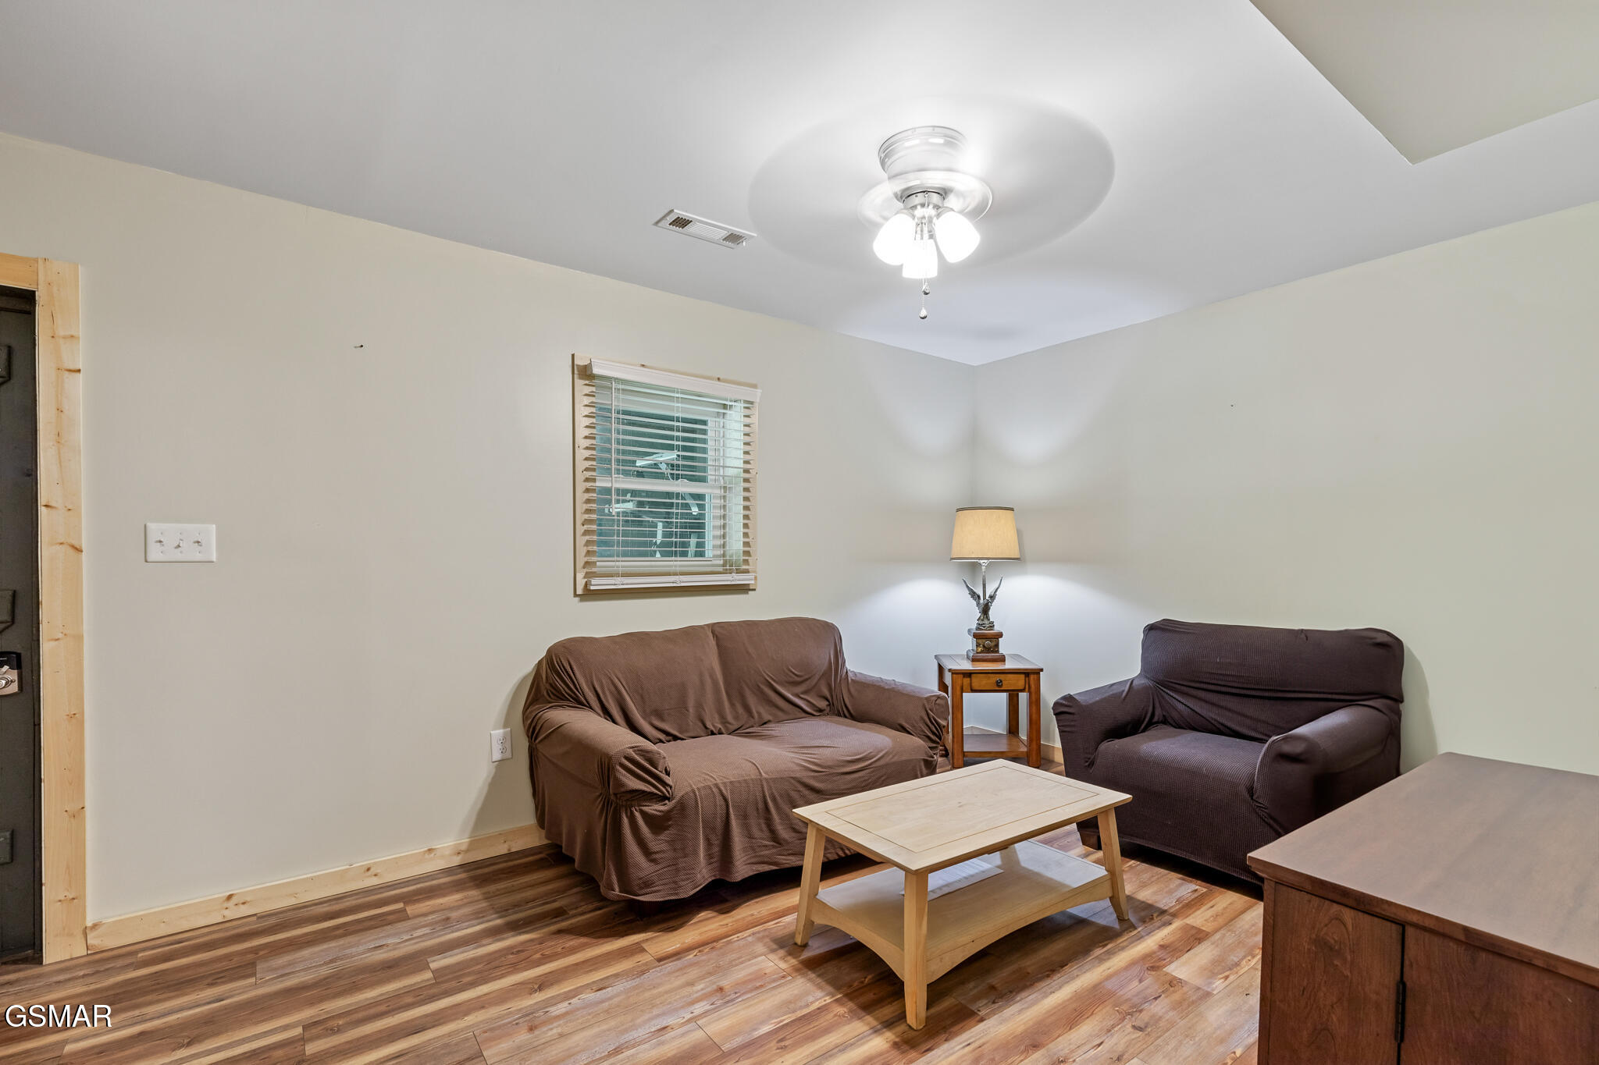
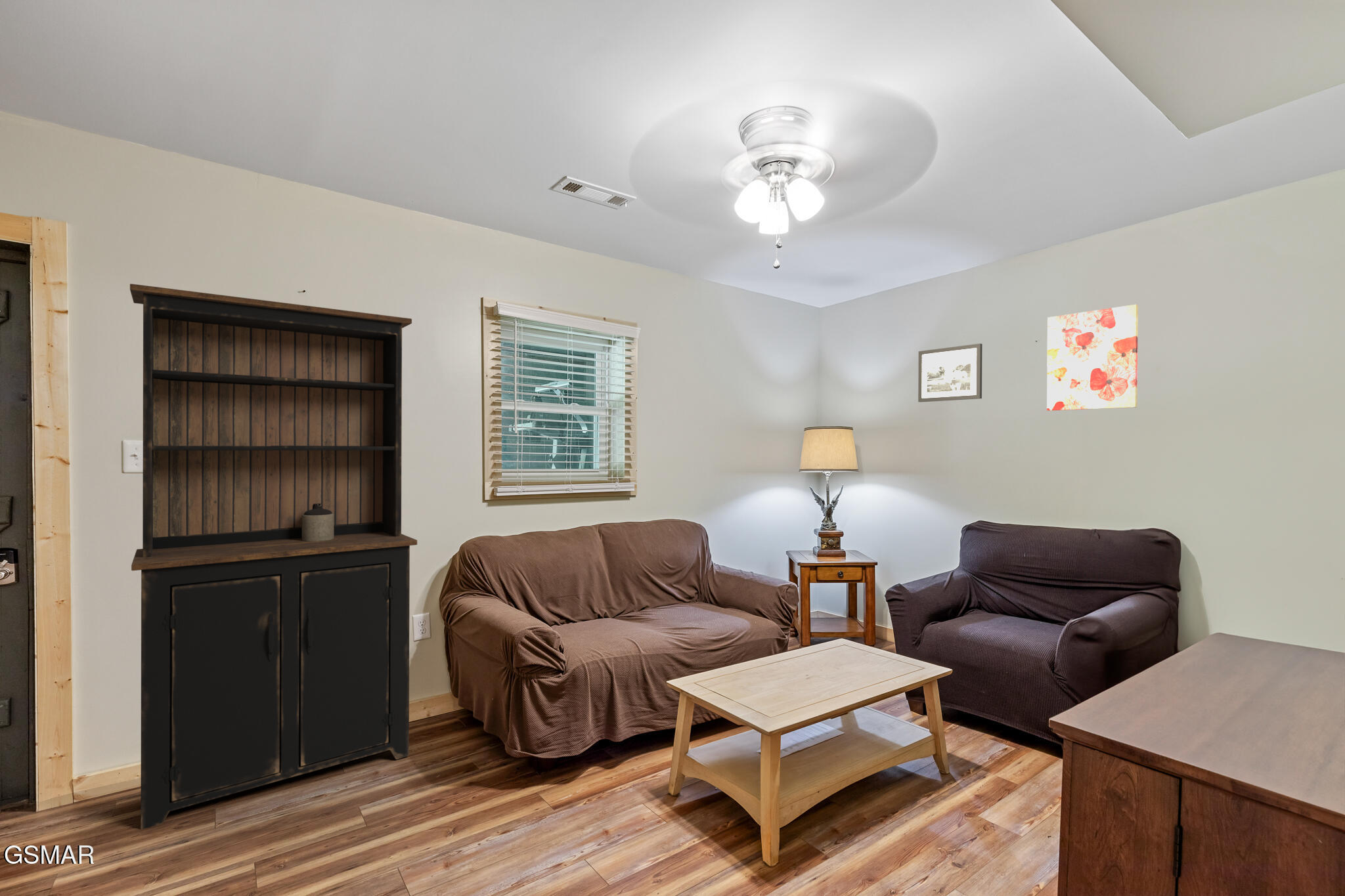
+ wall art (1090, 360)
+ bookshelf (284, 539)
+ picture frame (948, 373)
